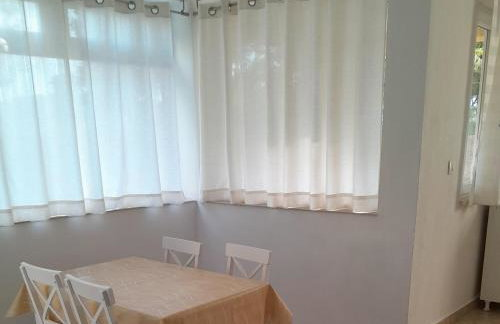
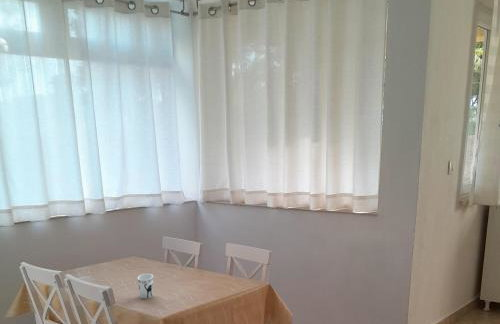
+ cup (145, 286)
